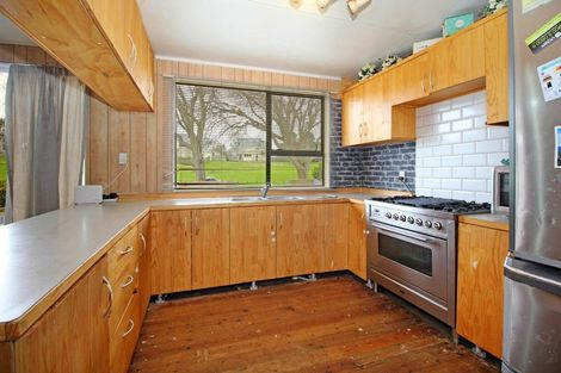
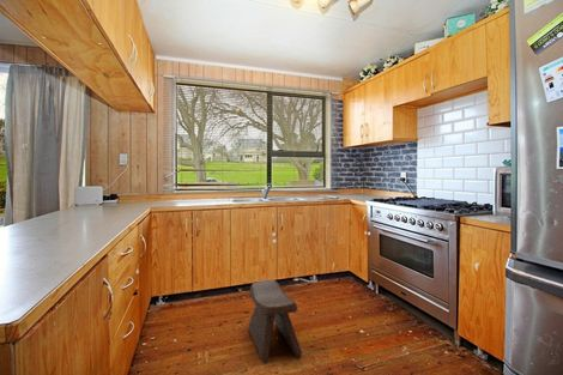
+ stool (272, 316)
